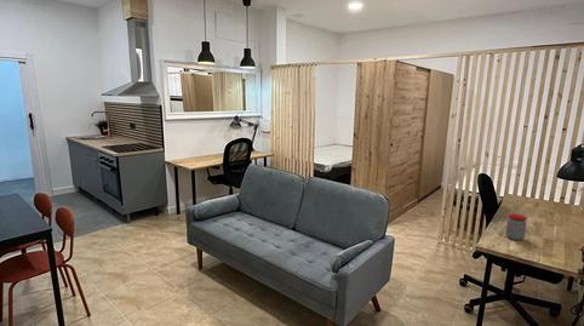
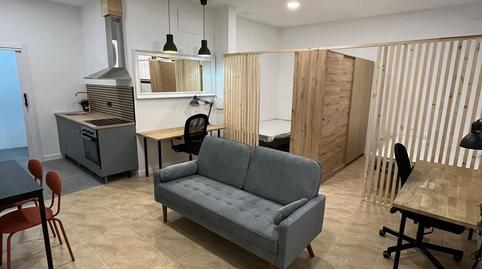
- jar (515, 227)
